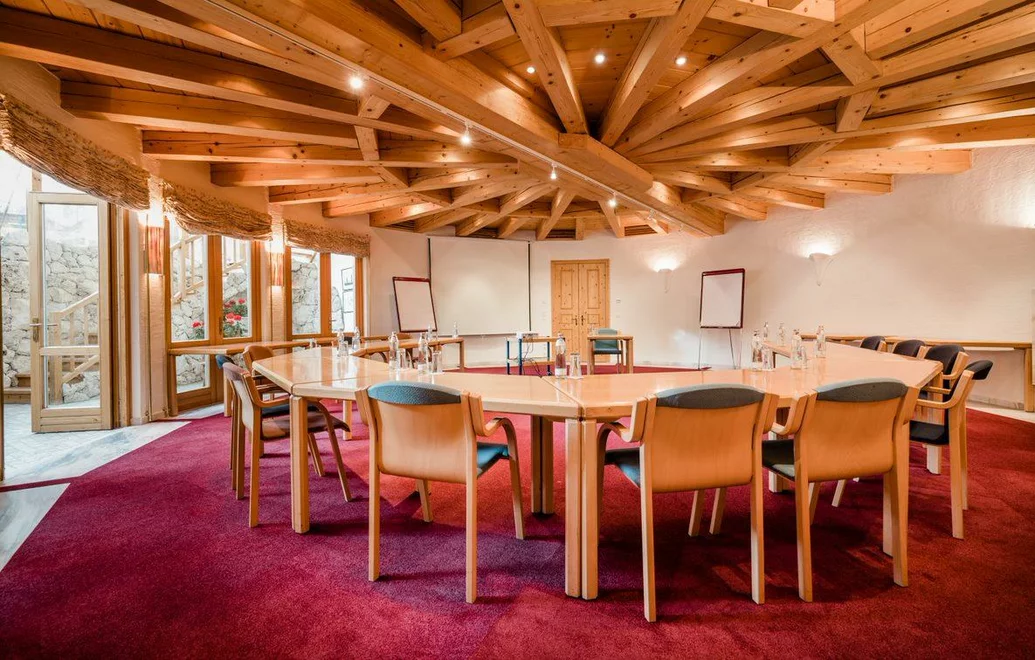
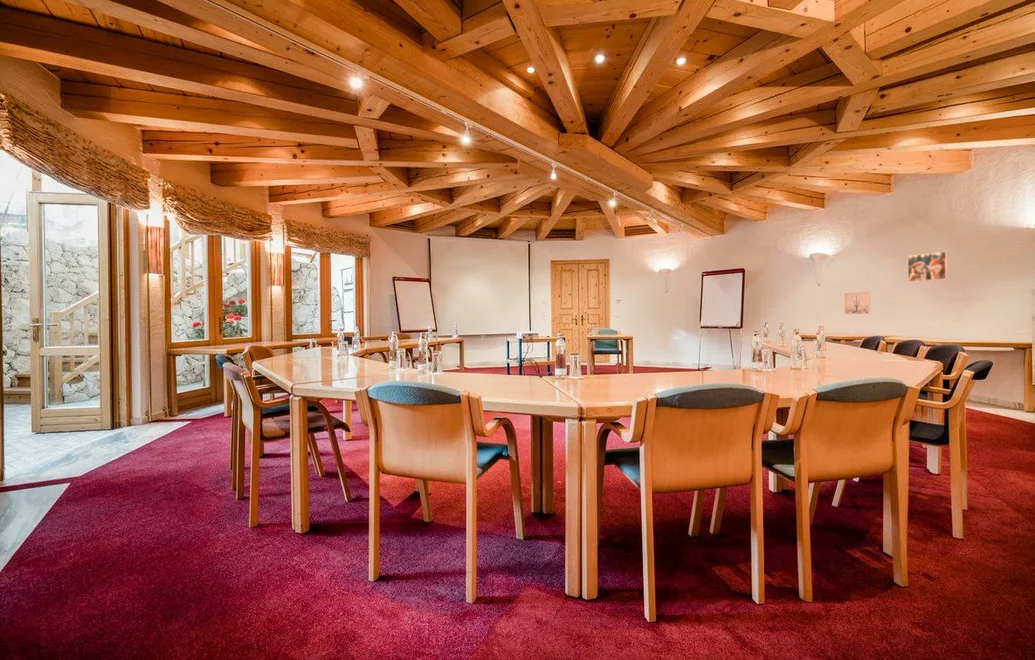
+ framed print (926, 267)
+ wall art (857, 303)
